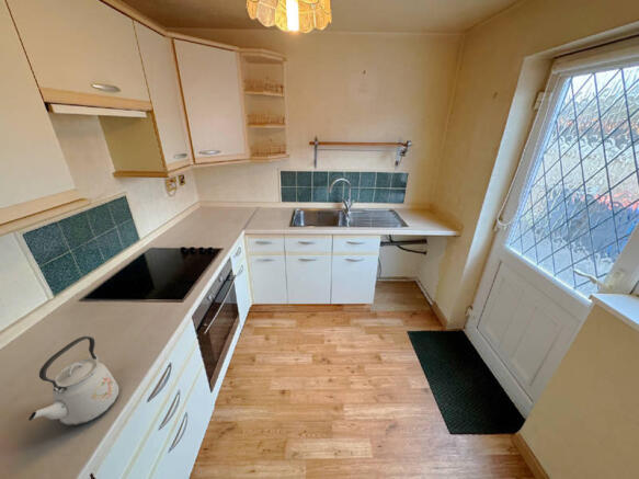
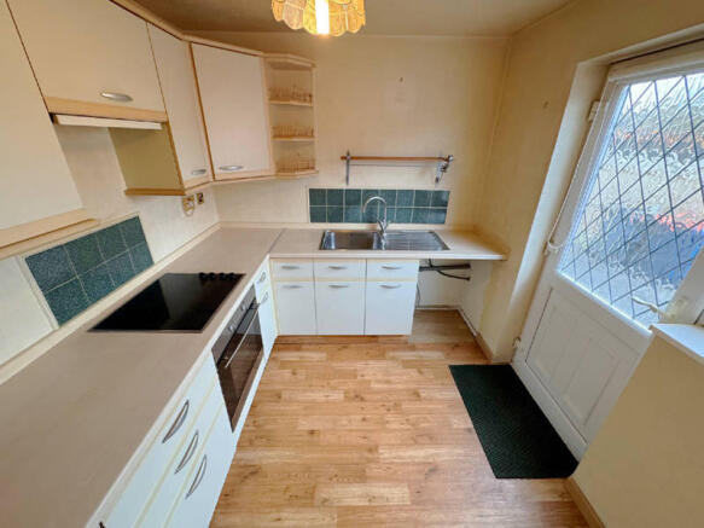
- kettle (70, 387)
